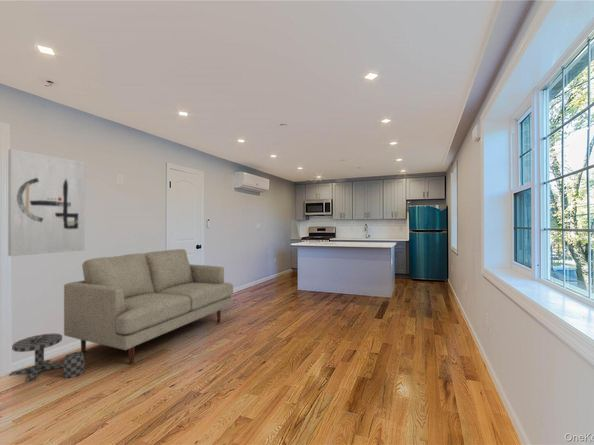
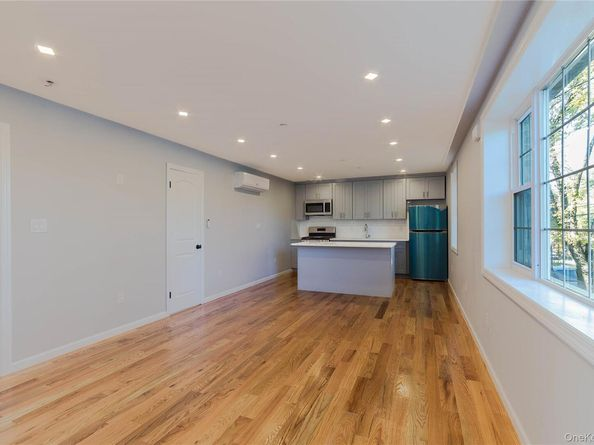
- pedestal table (47, 360)
- sofa (161, 294)
- wall art (49, 204)
